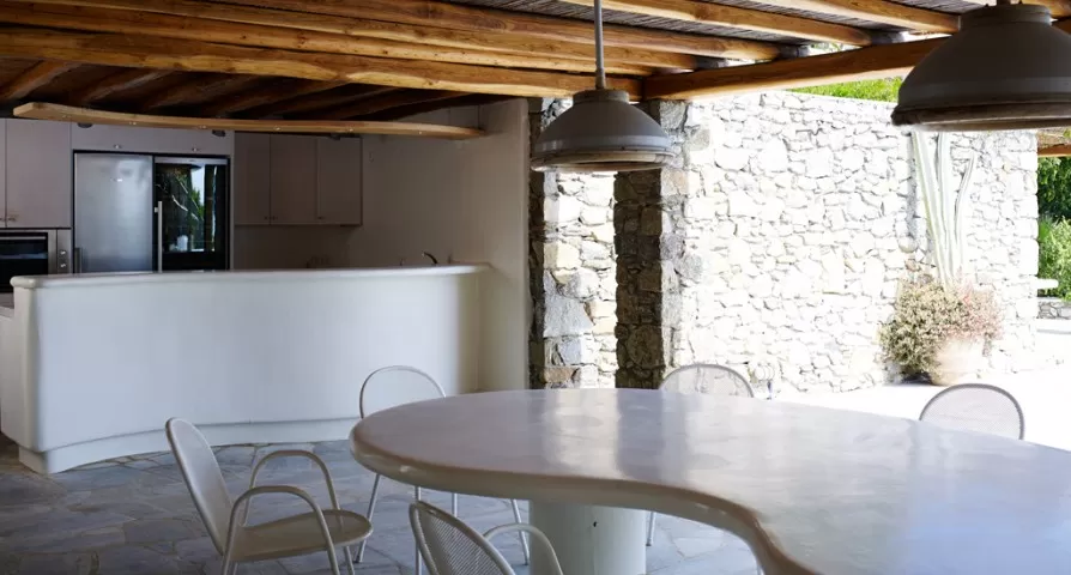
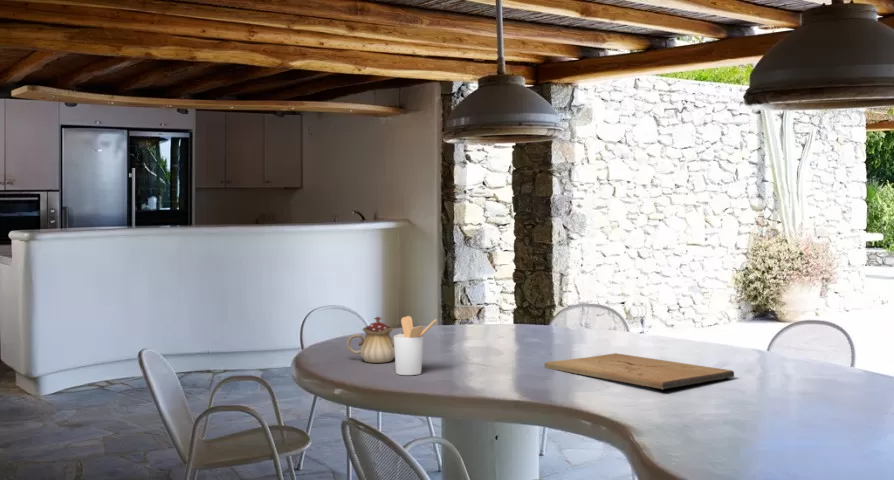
+ utensil holder (416, 345)
+ cutting board (636, 369)
+ teapot (375, 338)
